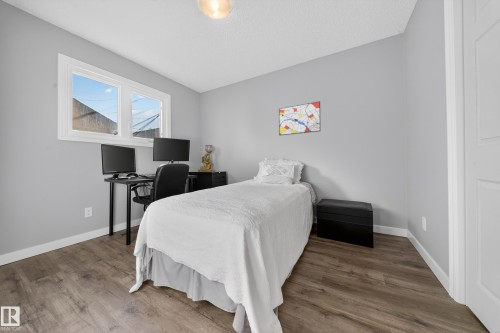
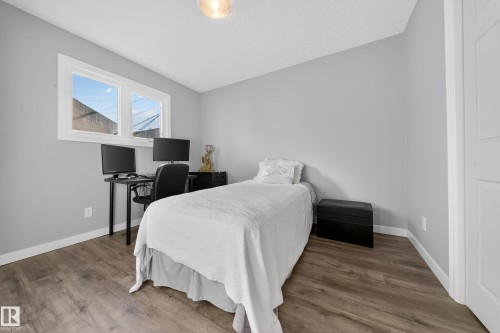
- wall art (298, 119)
